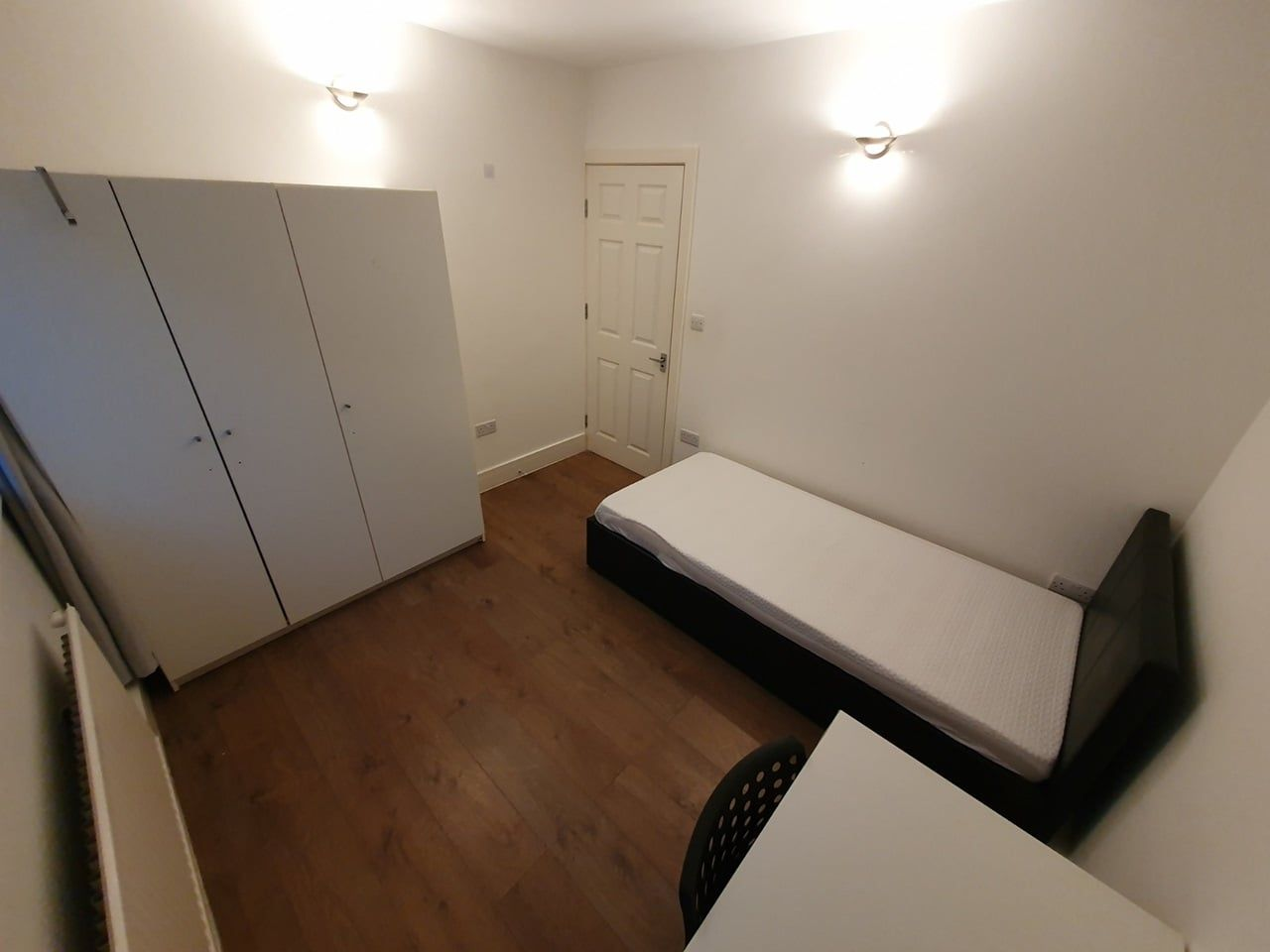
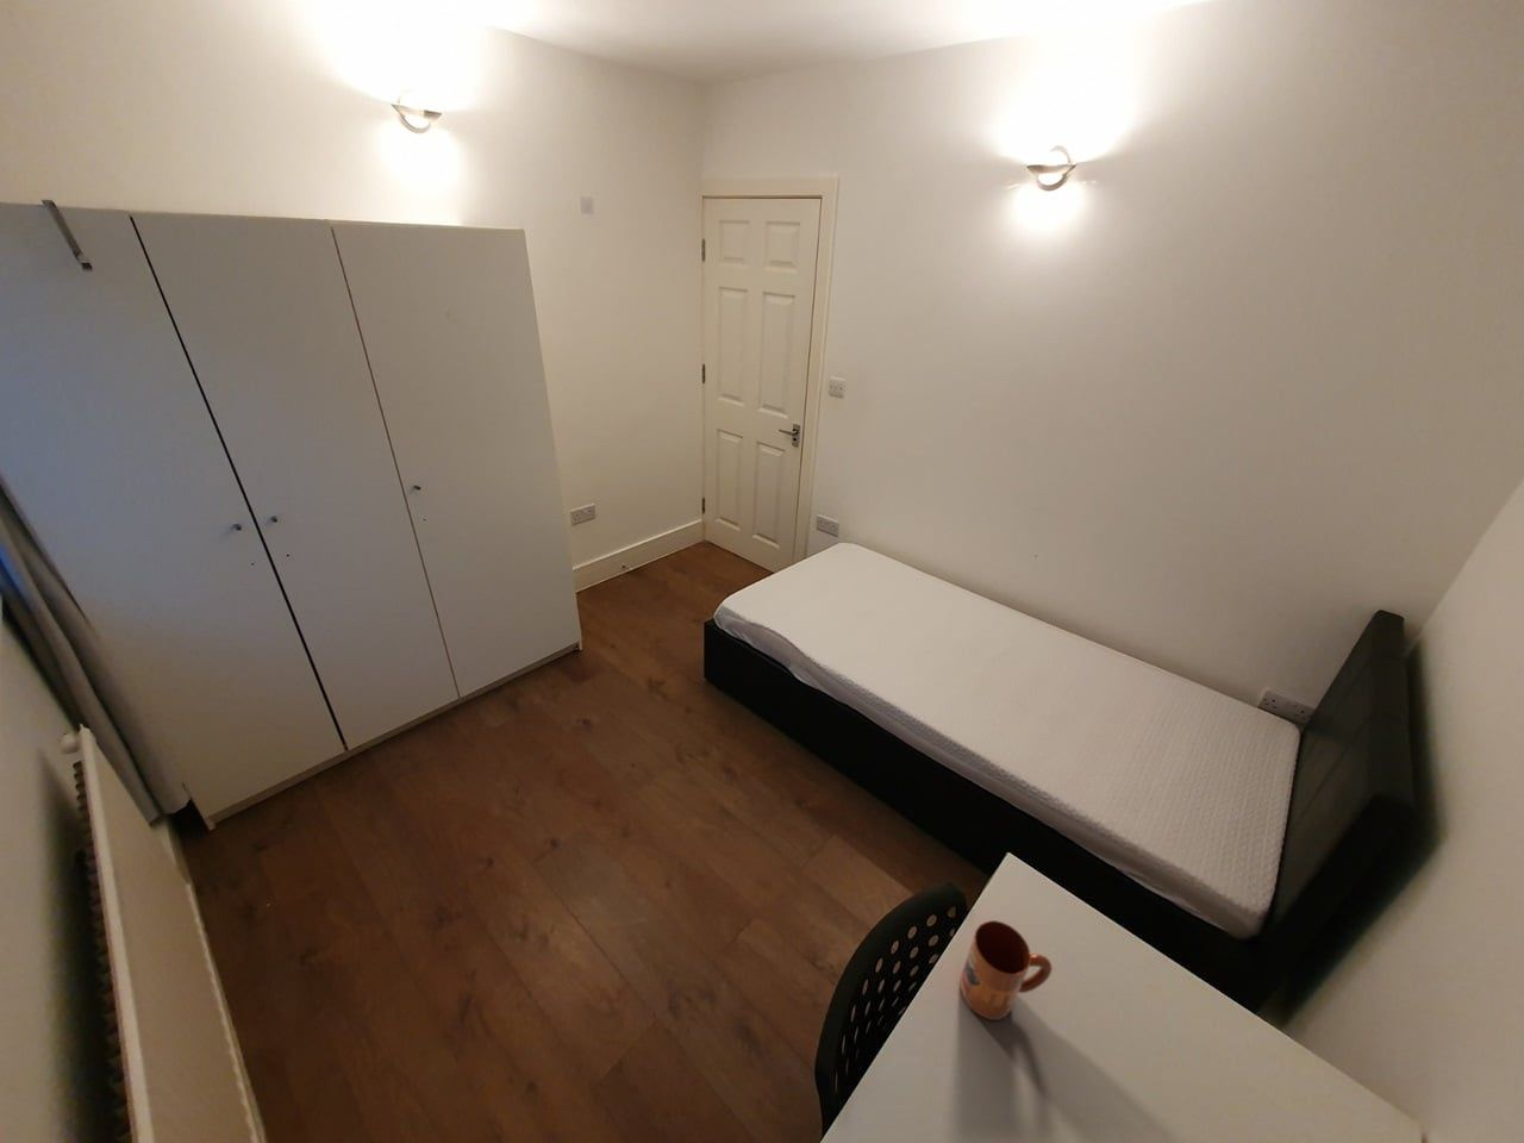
+ mug (1007, 971)
